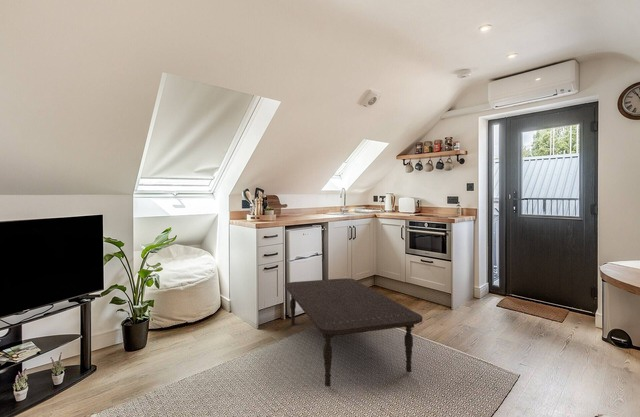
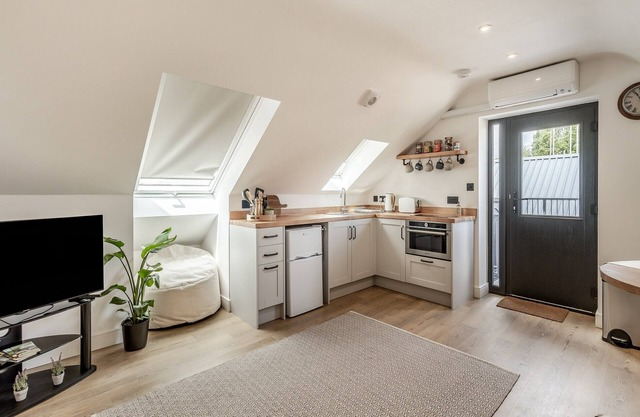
- coffee table (341, 321)
